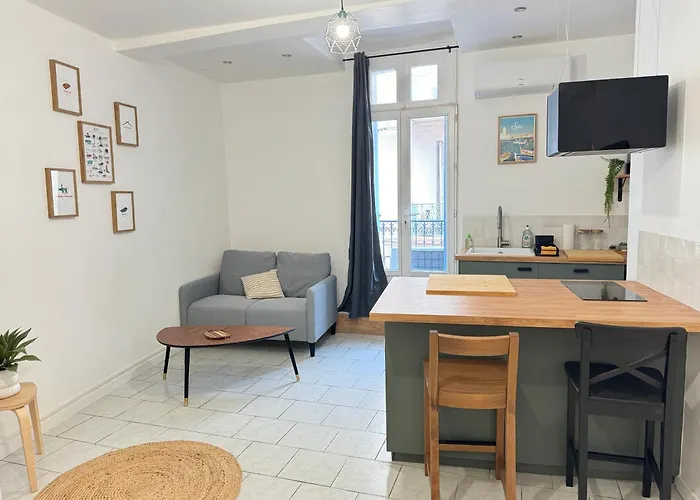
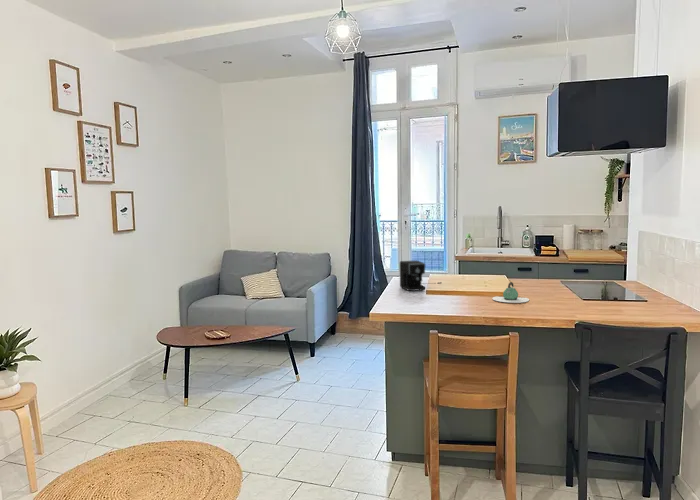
+ coffee maker (424, 273)
+ teapot (510, 290)
